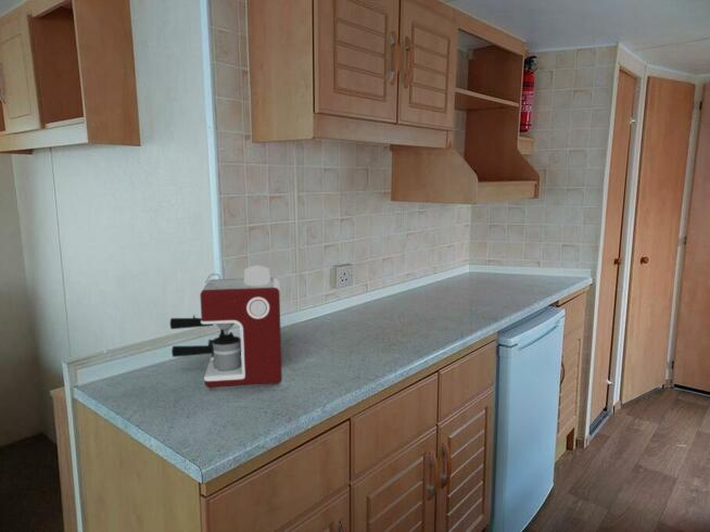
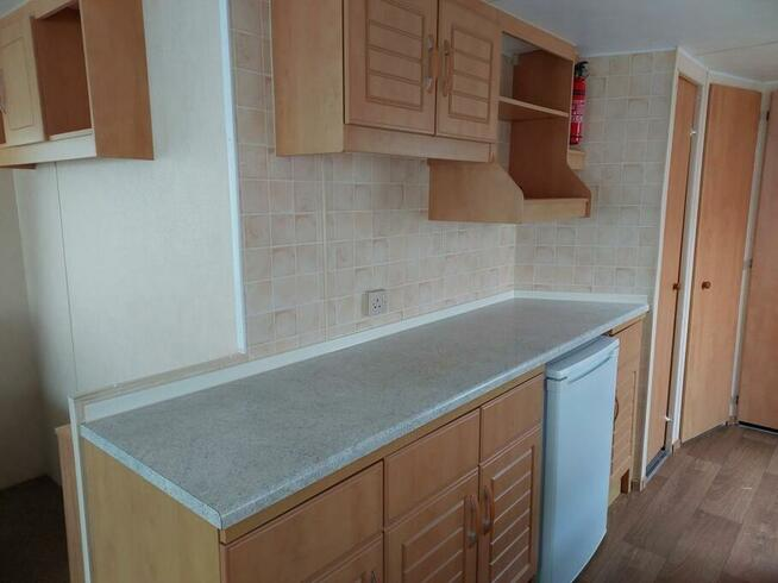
- coffee maker (226, 322)
